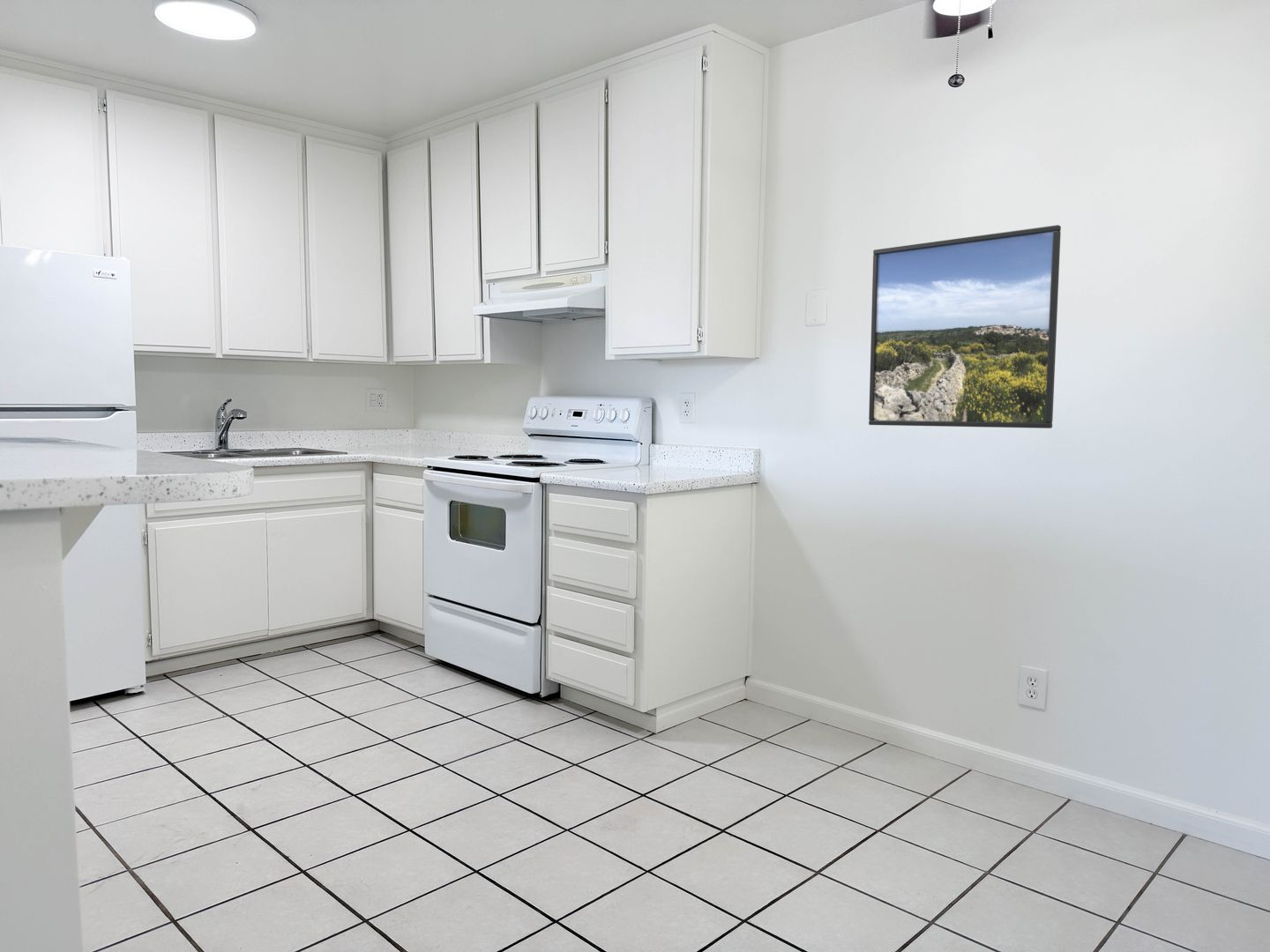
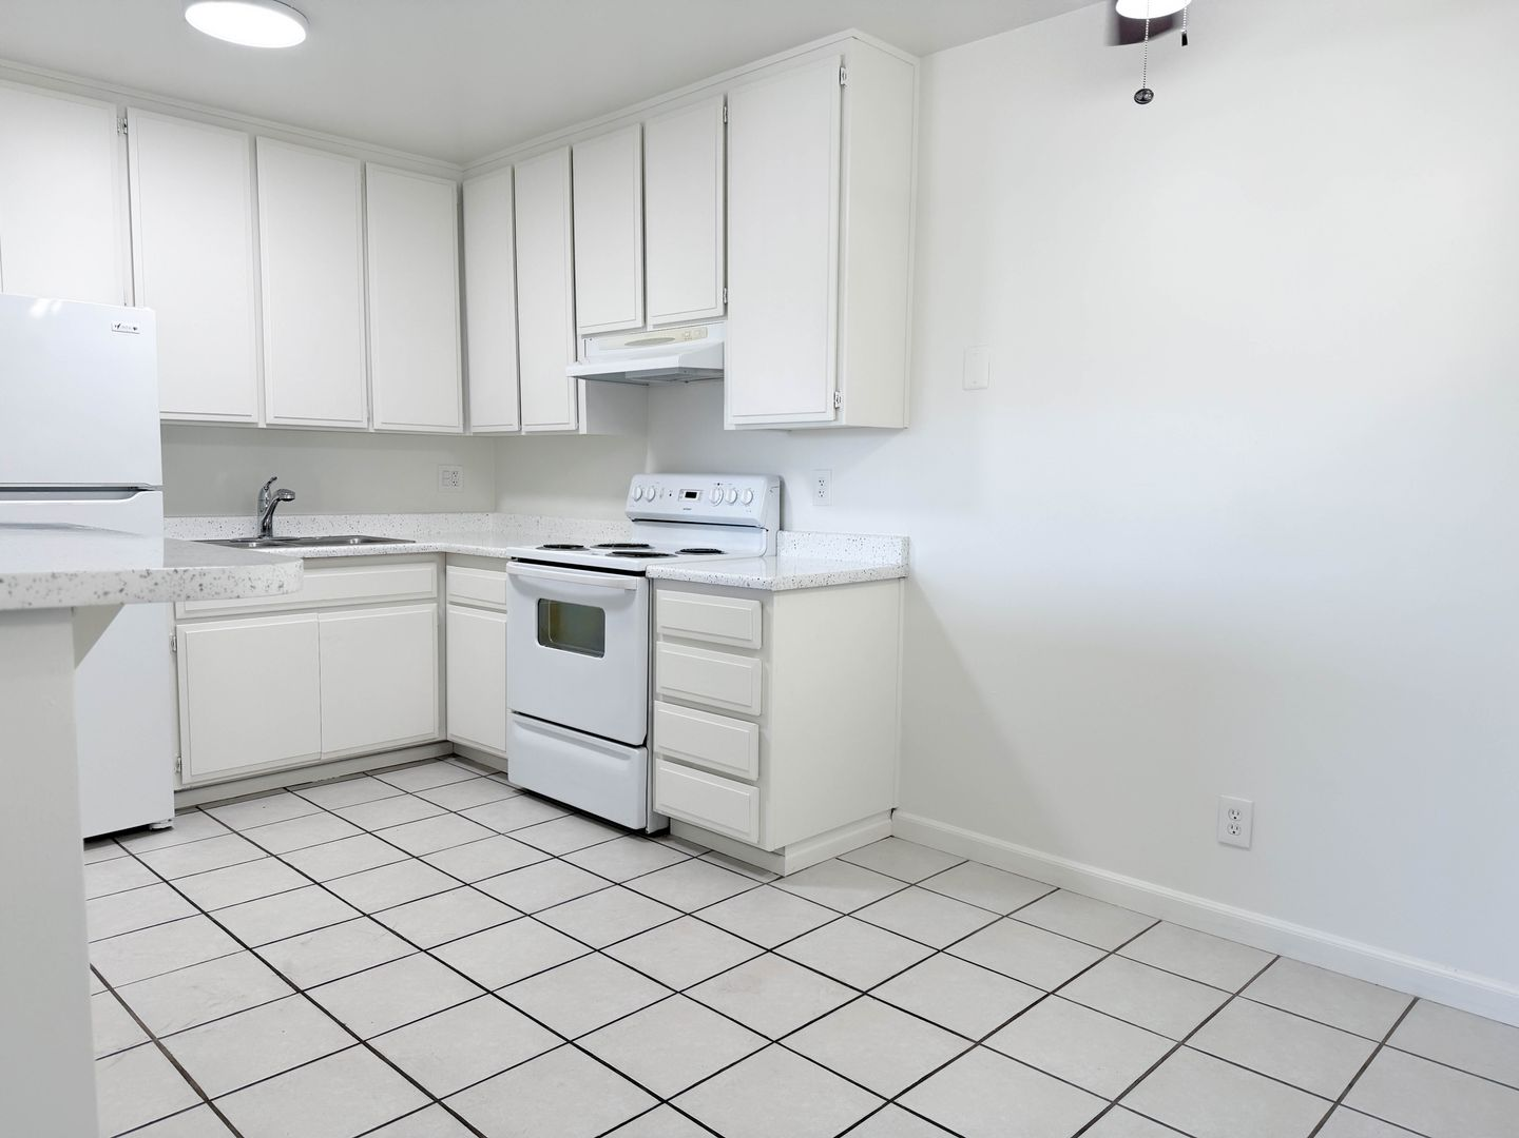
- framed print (957, 333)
